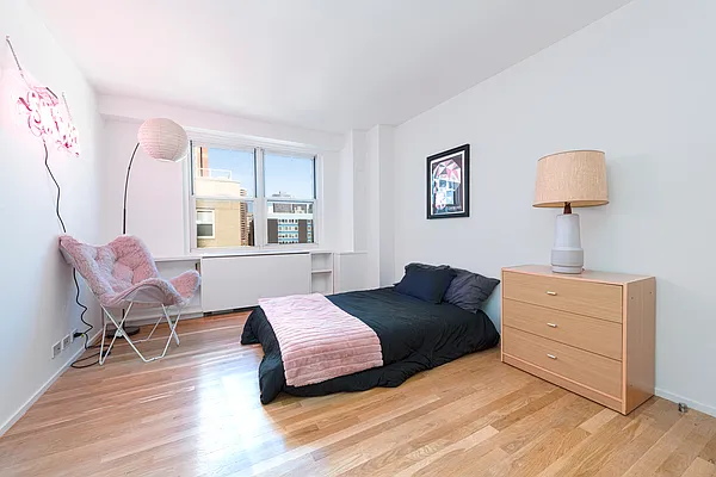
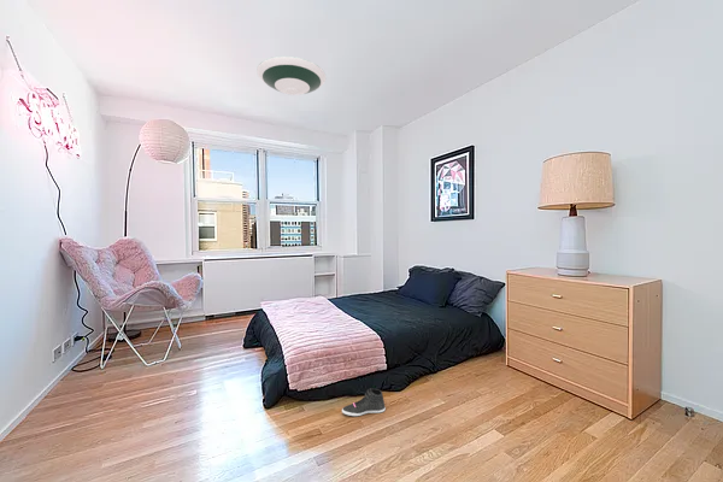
+ sneaker (363, 400)
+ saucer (292, 83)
